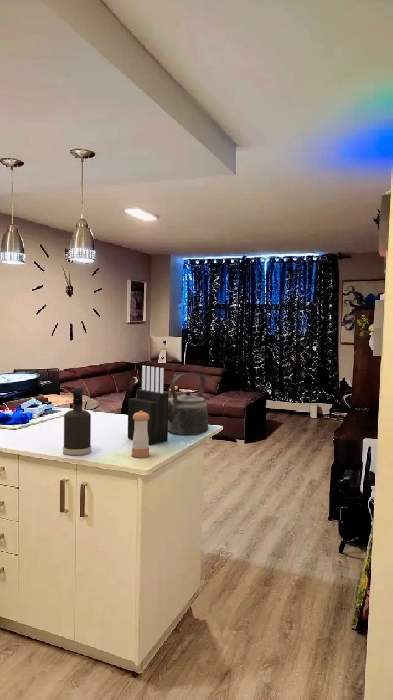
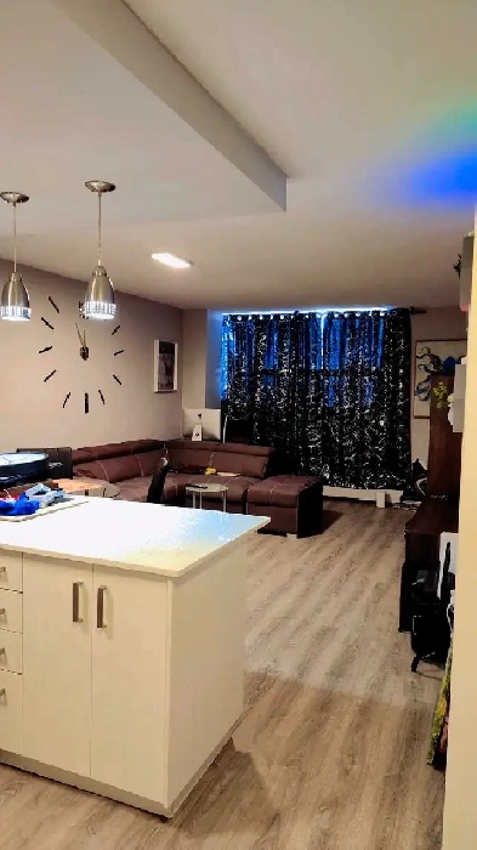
- pepper shaker (140, 433)
- spray bottle (77, 419)
- knife block (146, 403)
- kettle (185, 402)
